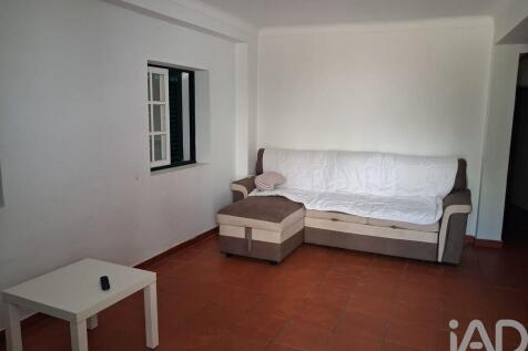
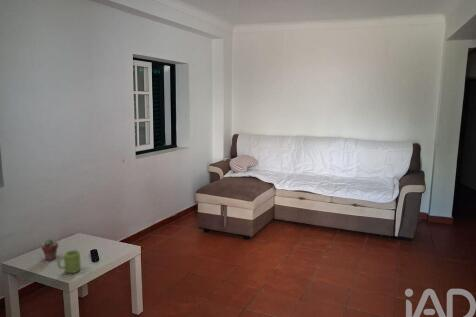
+ potted succulent (49, 248)
+ mug (69, 262)
